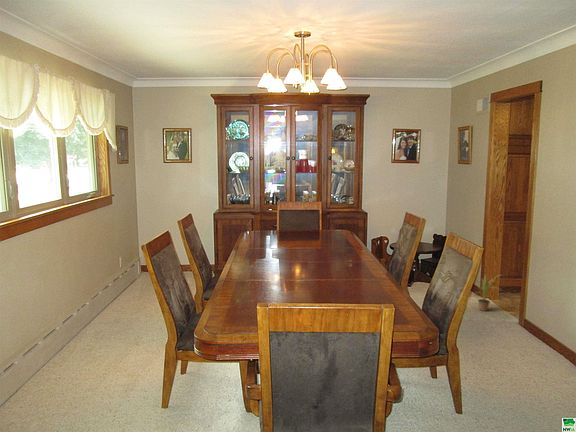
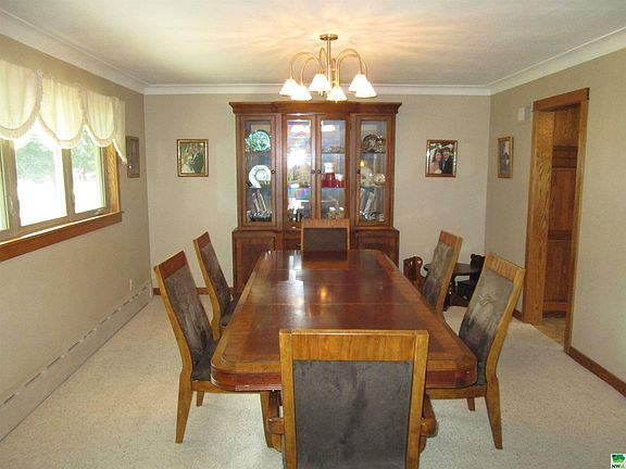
- potted plant (483, 291)
